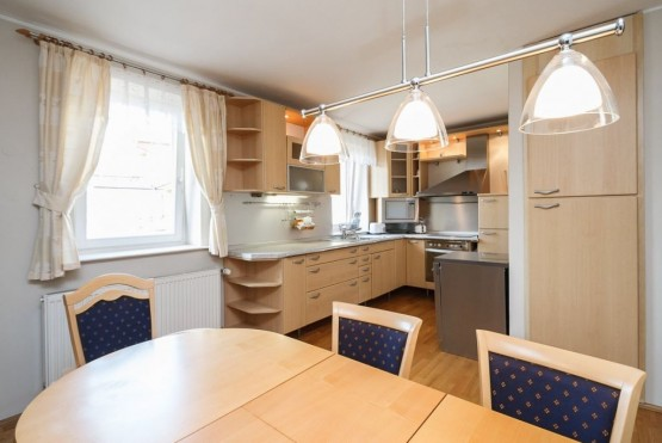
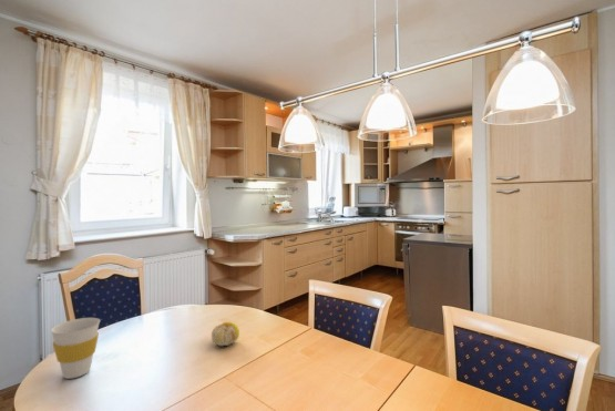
+ fruit (225, 333)
+ cup (76, 349)
